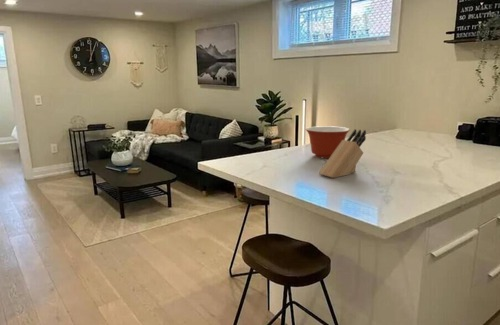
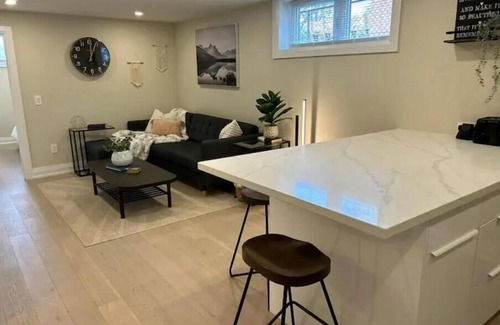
- mixing bowl (326, 142)
- knife block (344, 152)
